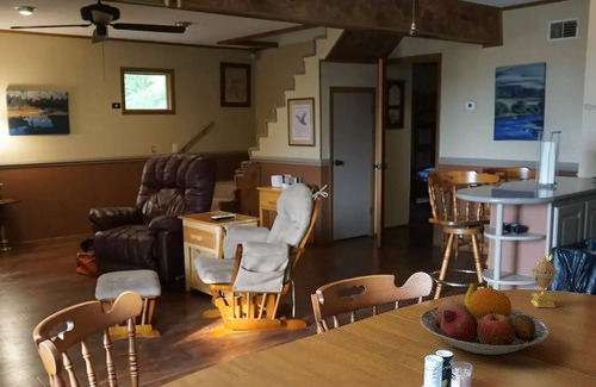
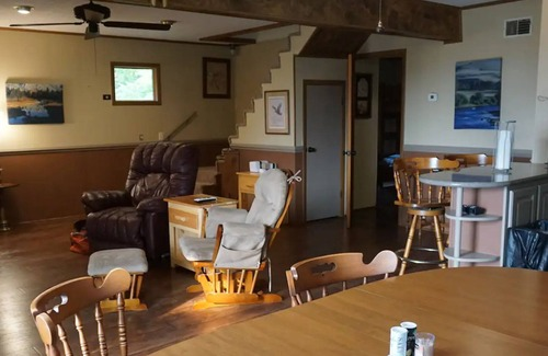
- fruit bowl (483, 318)
- decorative egg (544, 279)
